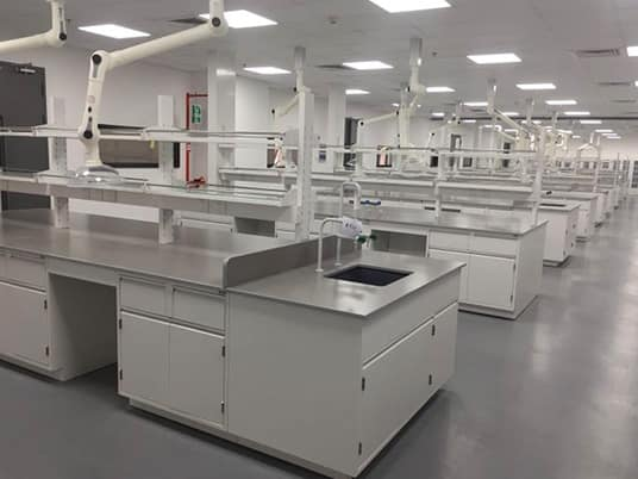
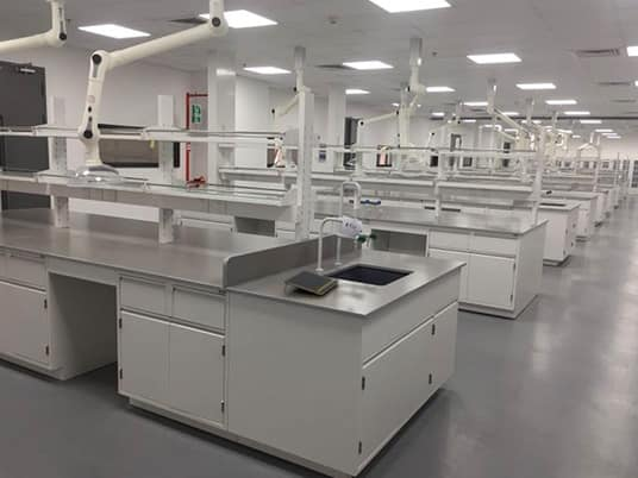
+ notepad (312, 282)
